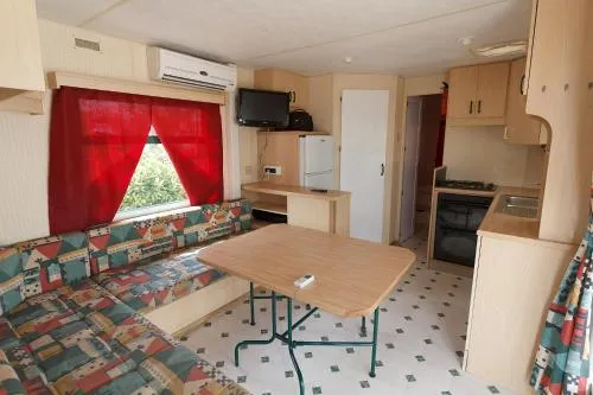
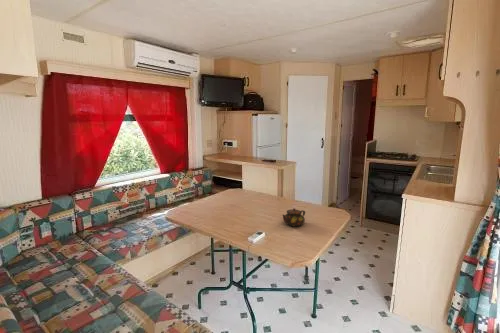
+ teapot (293, 216)
